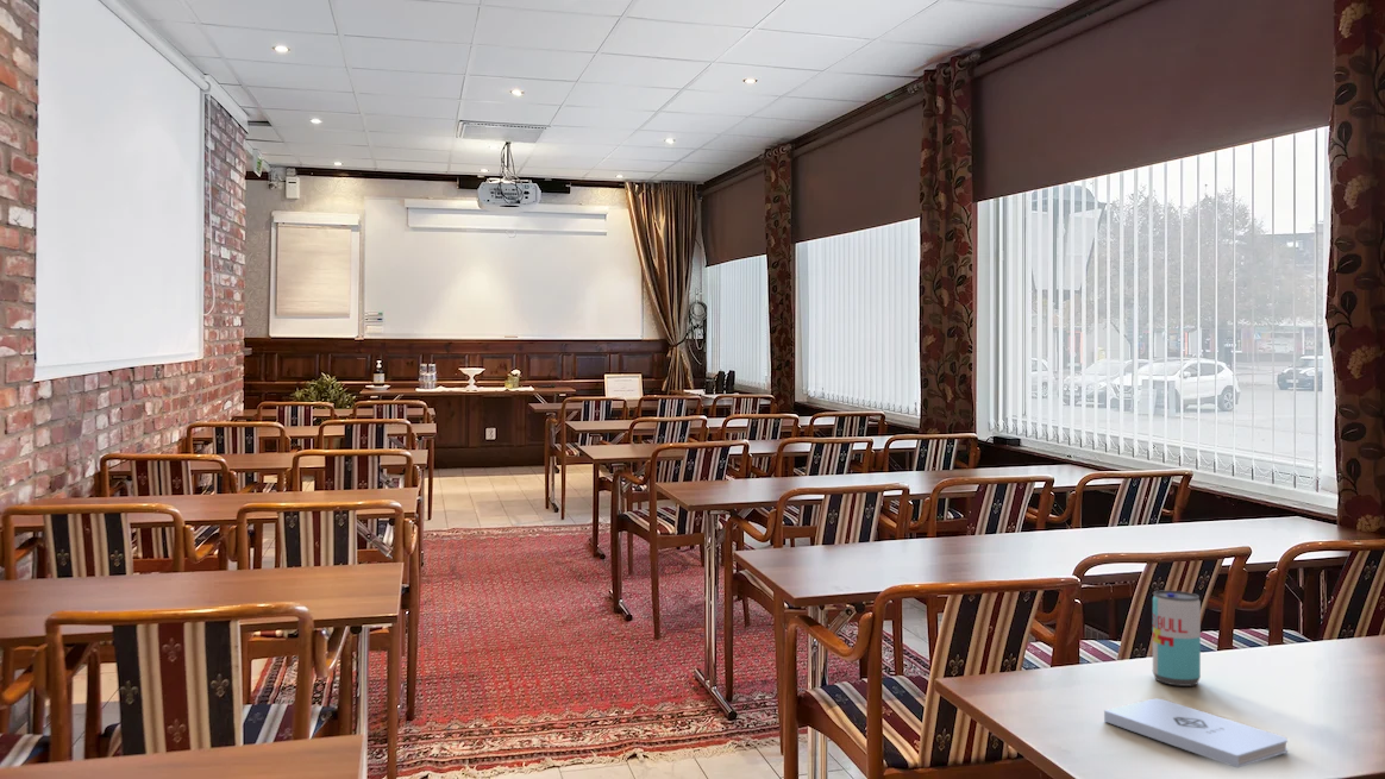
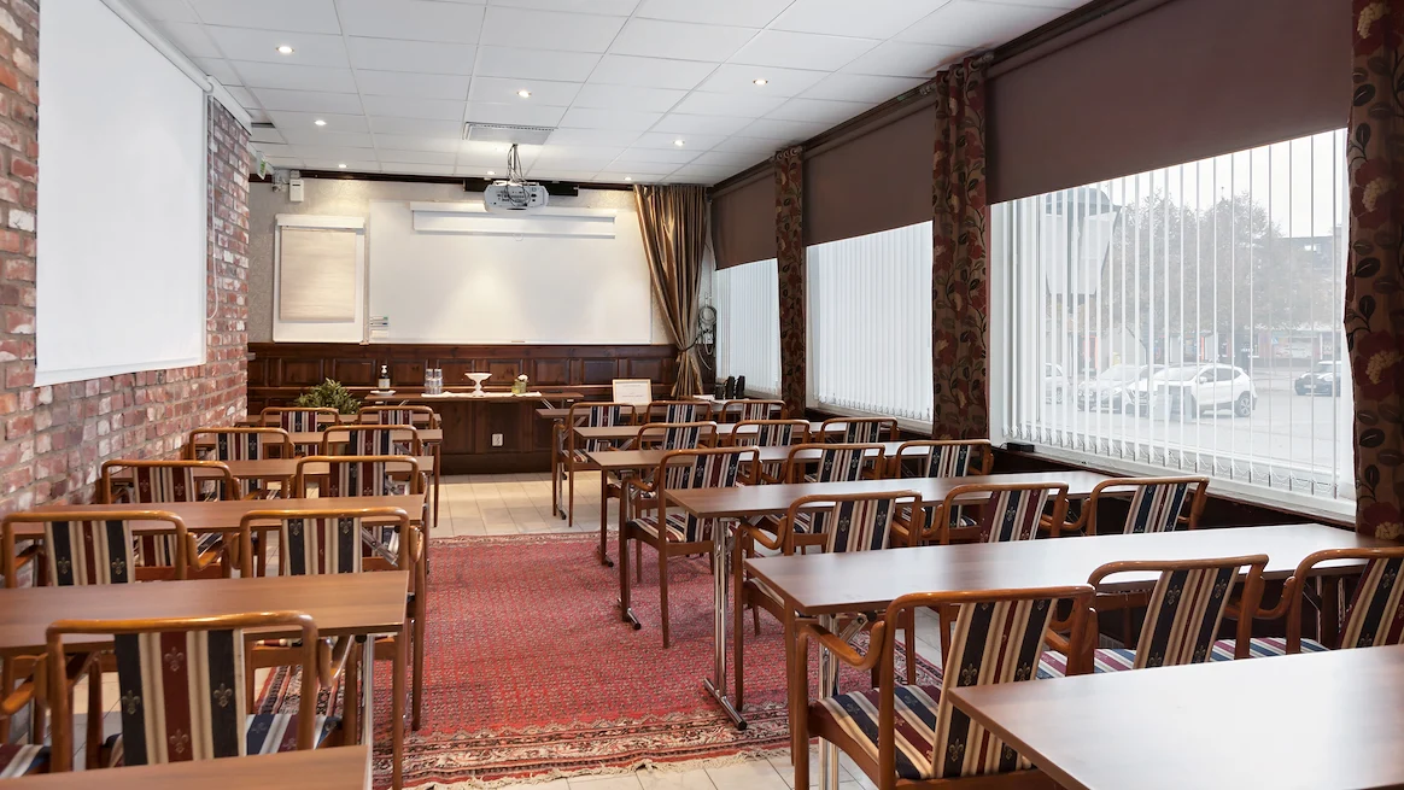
- notepad (1193, 729)
- beverage can (1176, 636)
